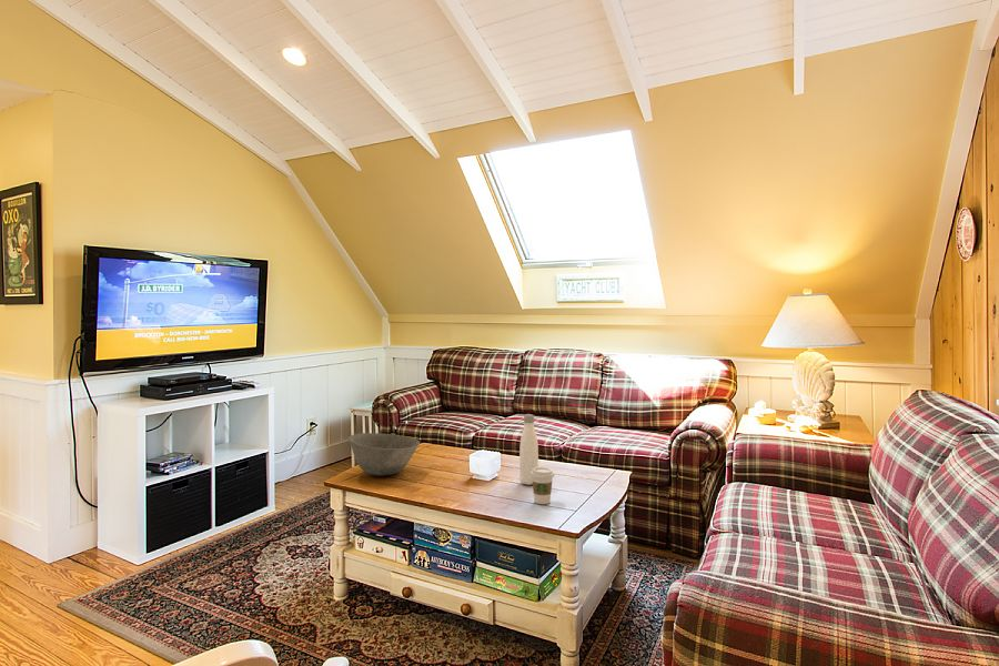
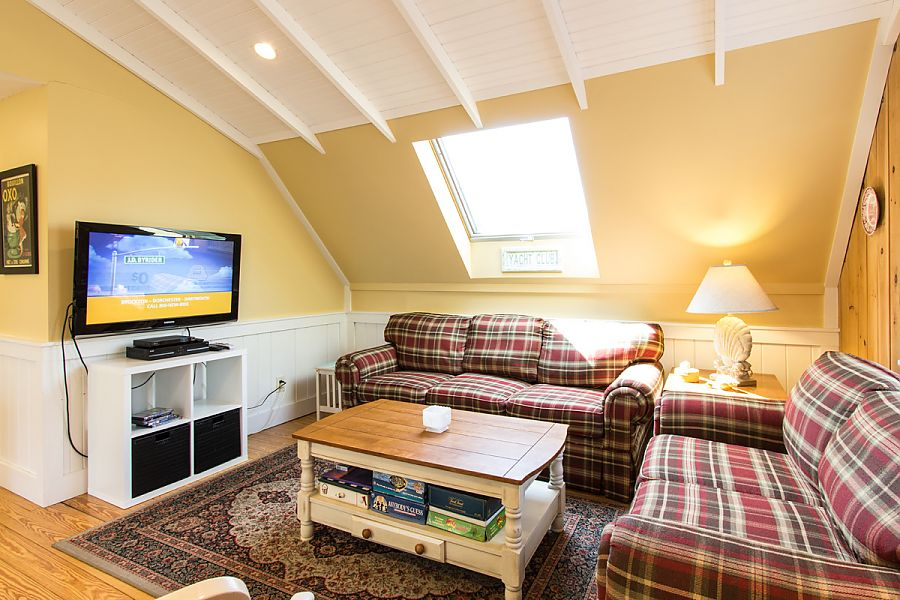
- coffee cup (542, 485)
- bowl (384, 454)
- water bottle (528, 448)
